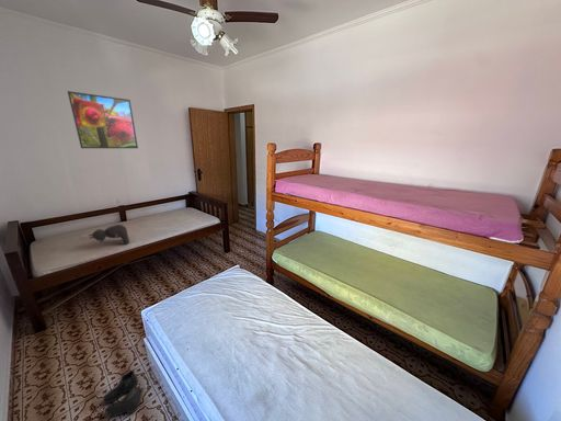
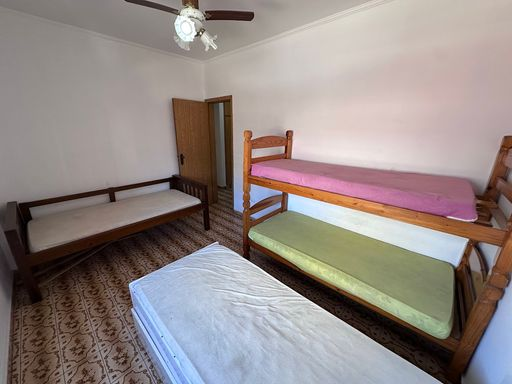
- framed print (106, 123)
- teddy bear (108, 237)
- boots (123, 394)
